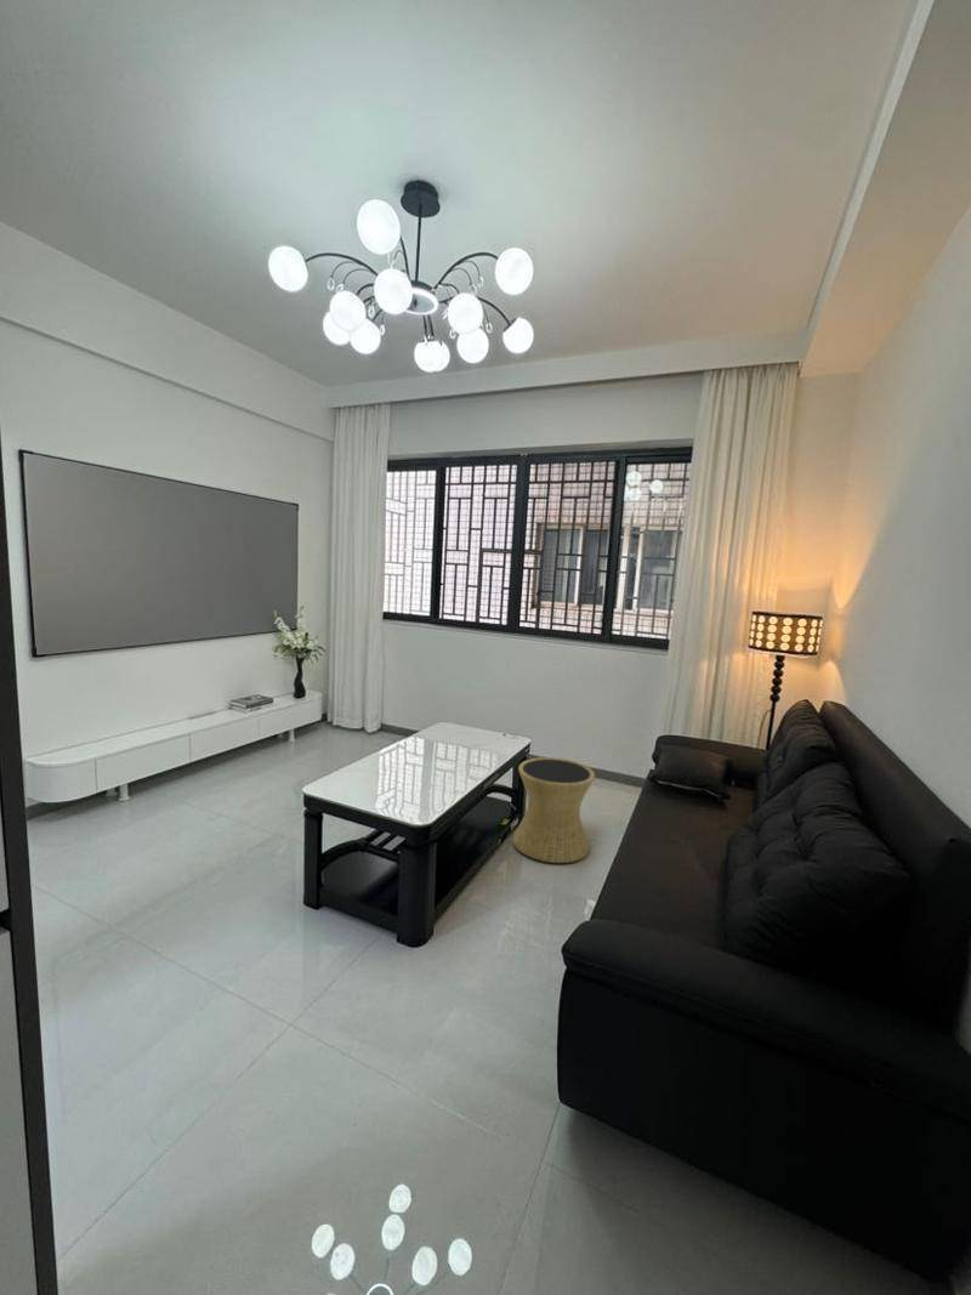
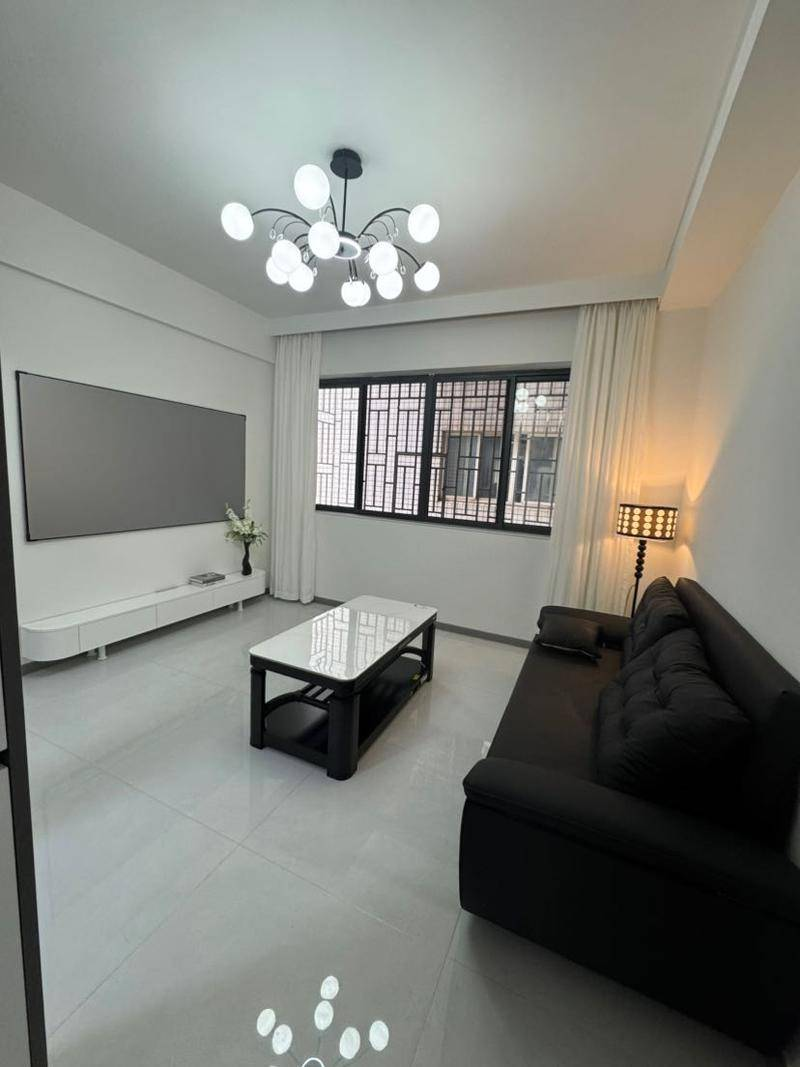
- side table (553, 807)
